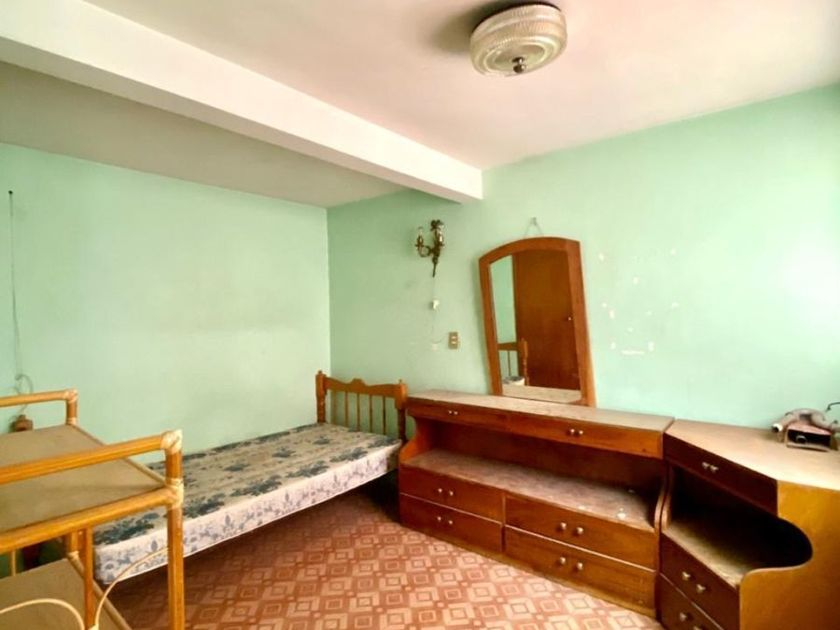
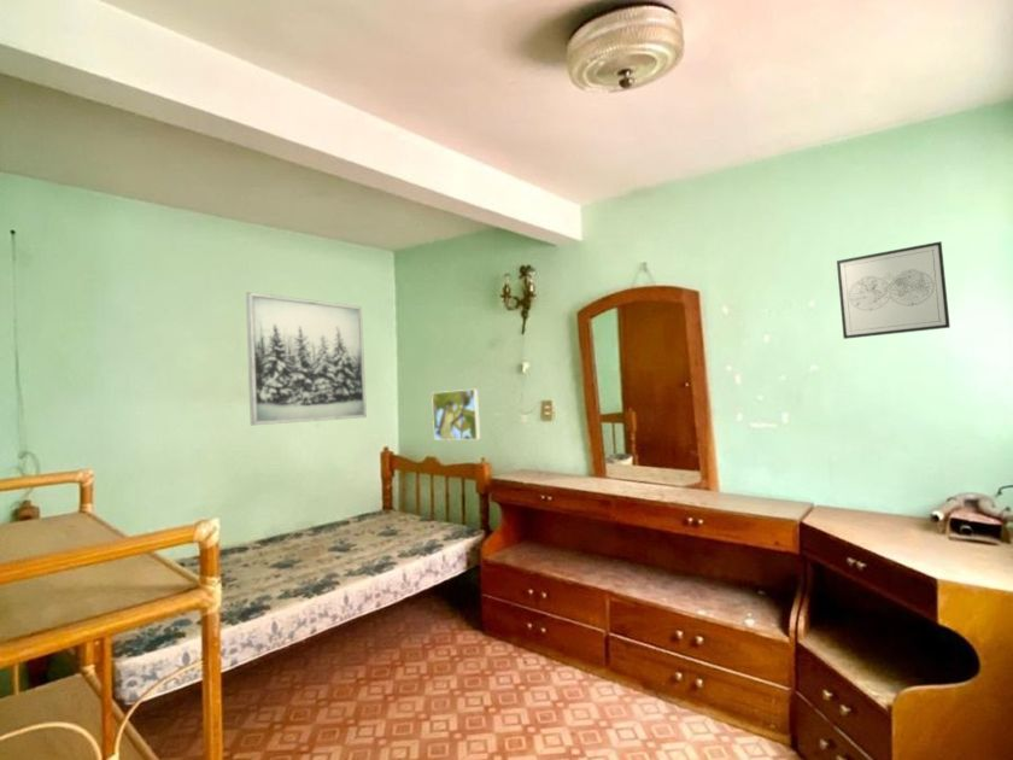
+ wall art (311, 359)
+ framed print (455, 415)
+ wall art (890, 292)
